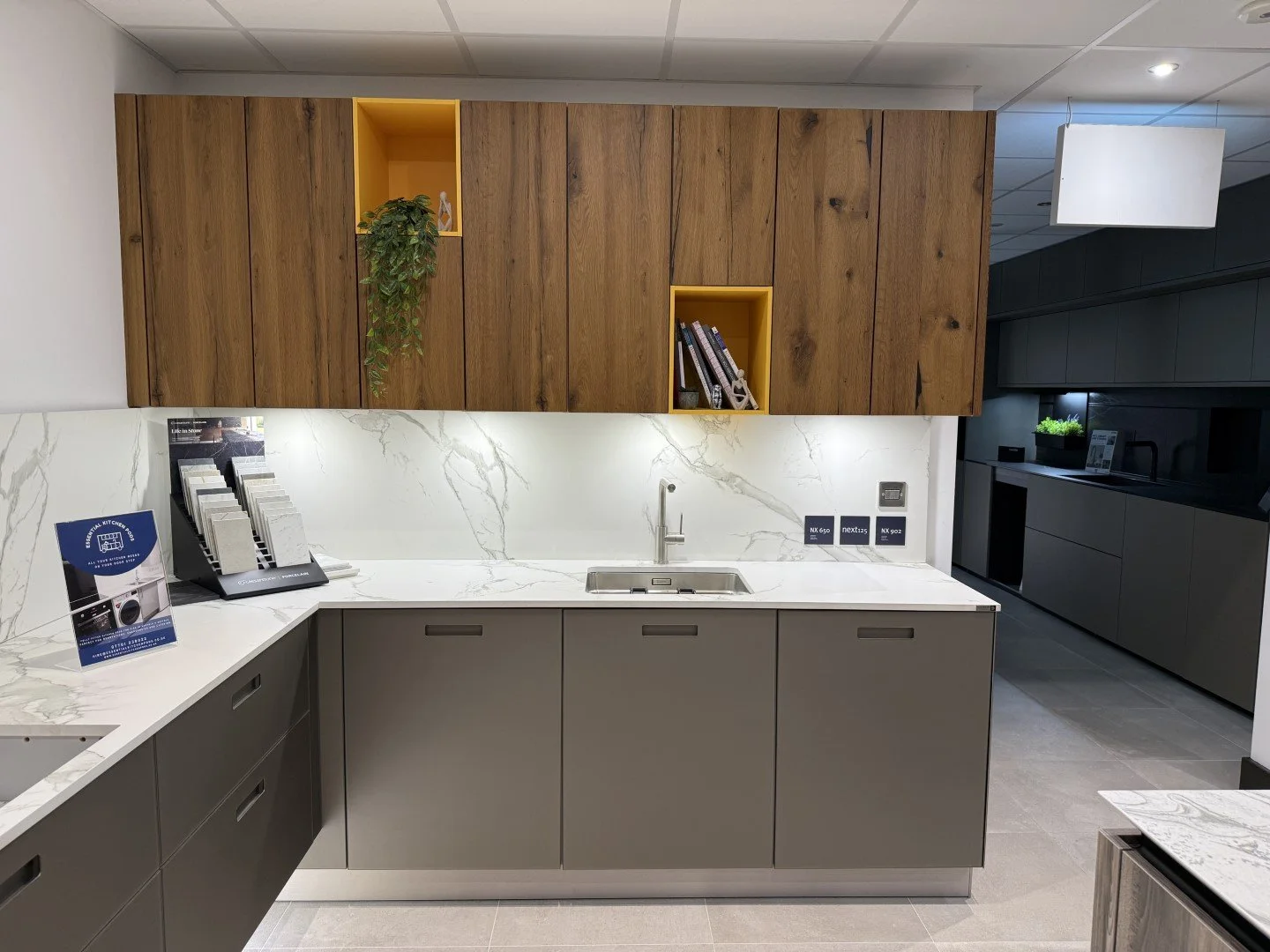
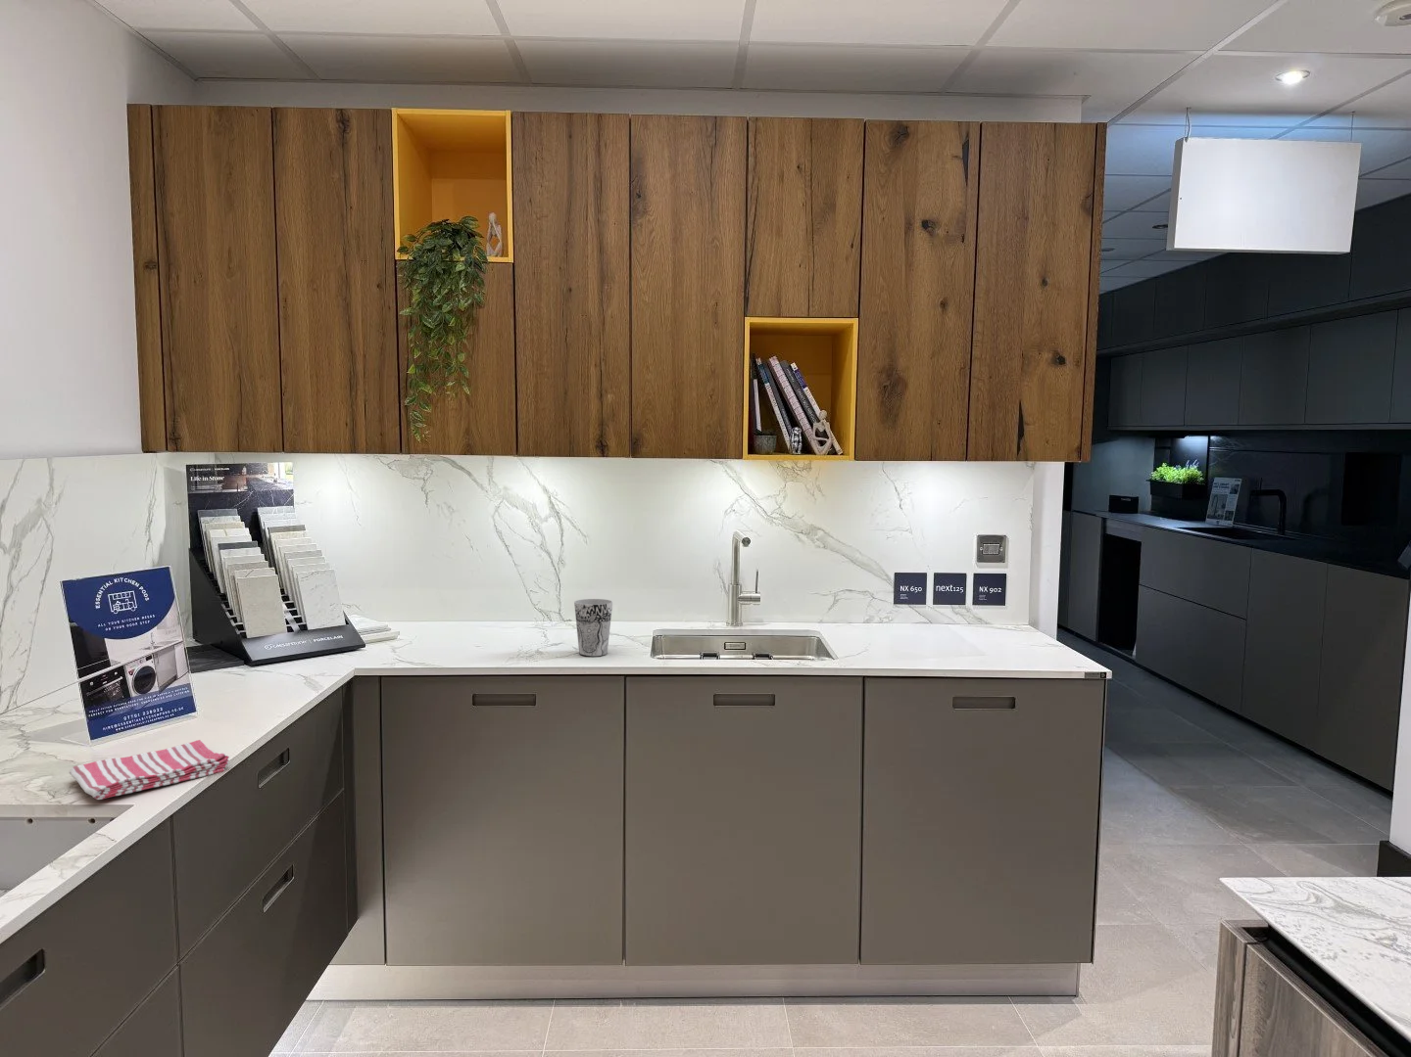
+ cup (593, 627)
+ dish towel (150, 765)
